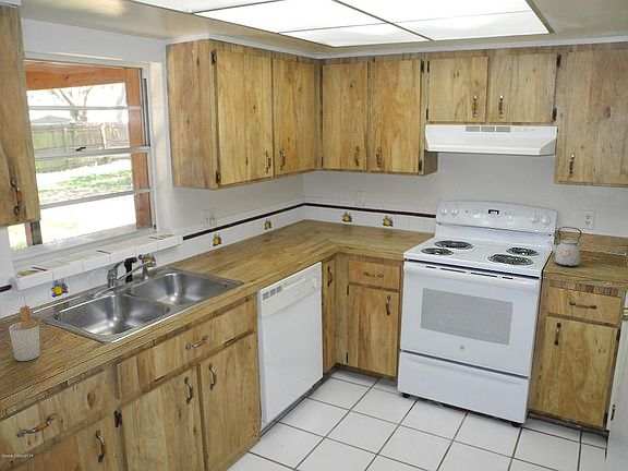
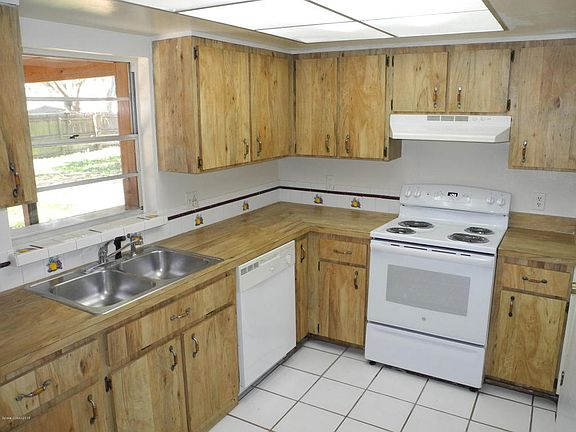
- utensil holder (33, 333)
- kettle (564, 245)
